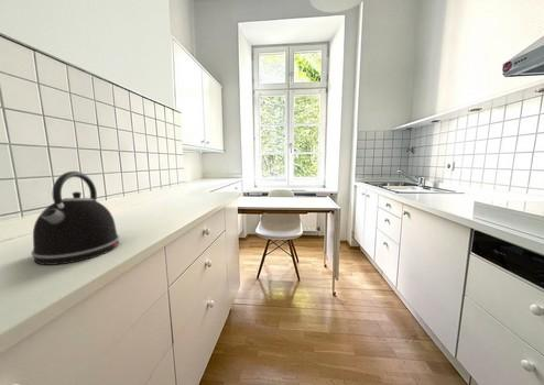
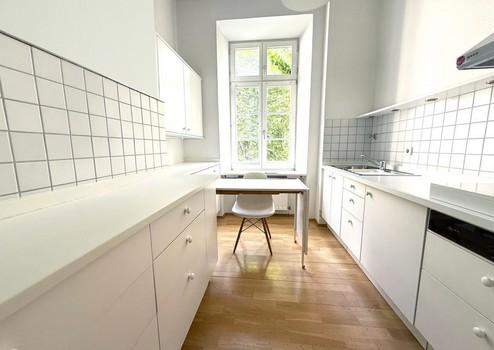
- kettle (75, 211)
